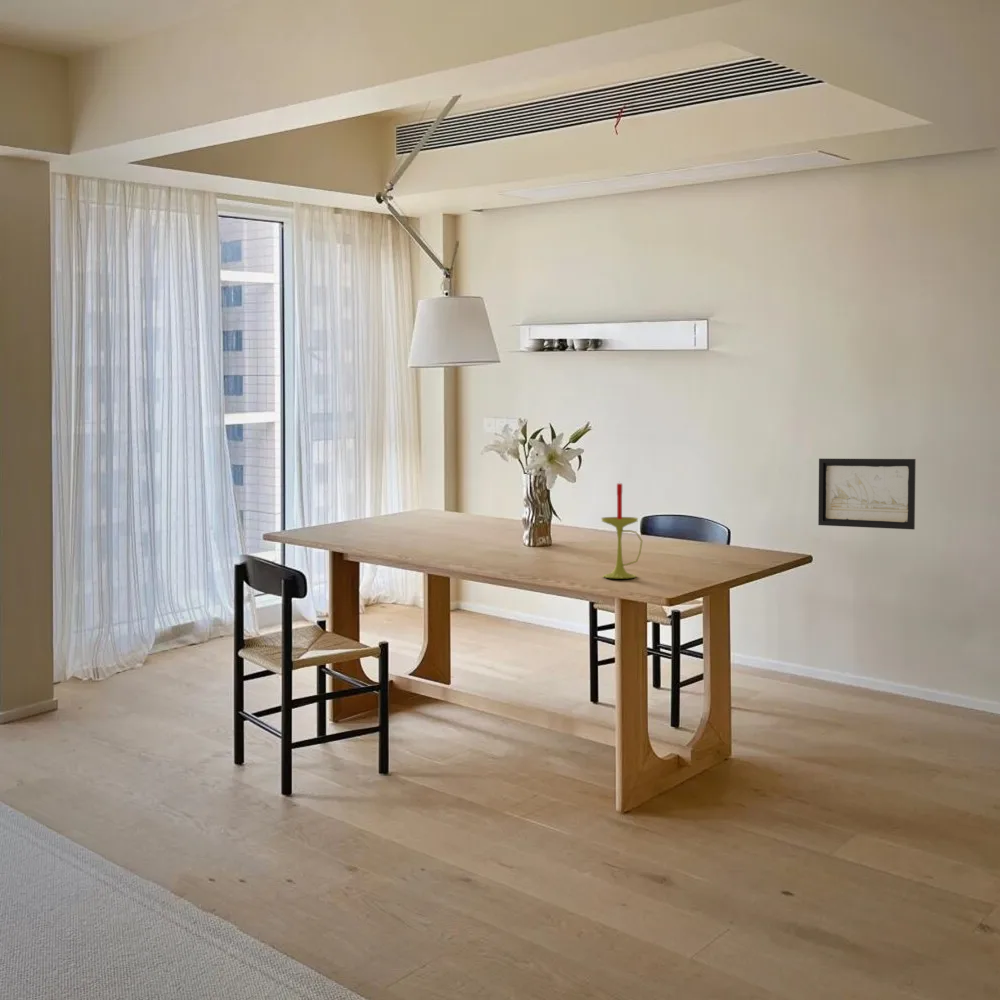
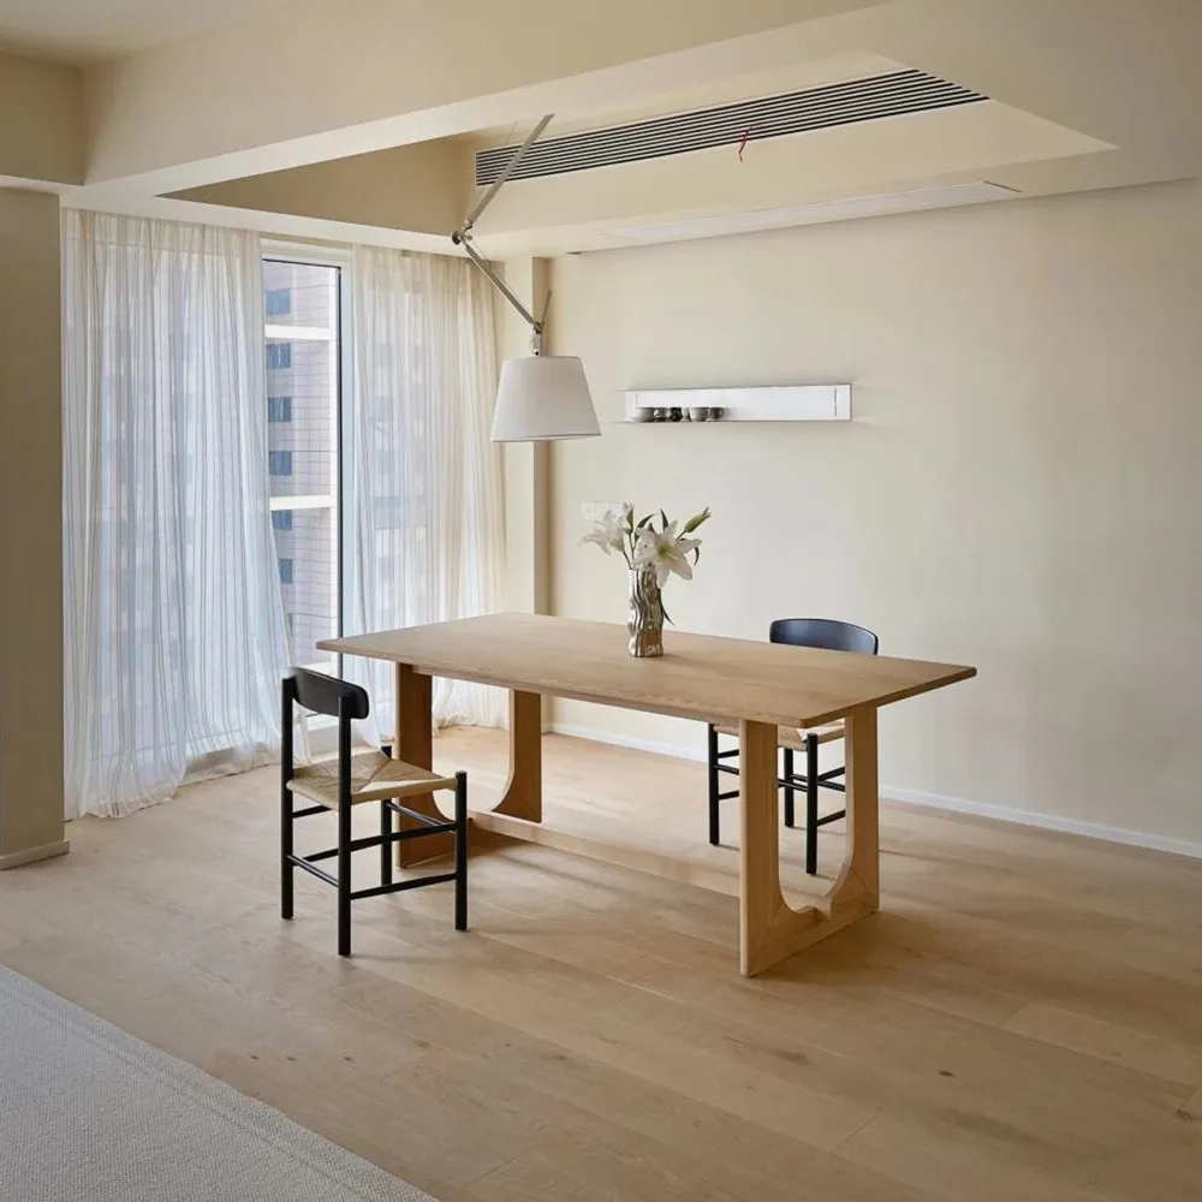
- candle (620, 528)
- wall art (865, 493)
